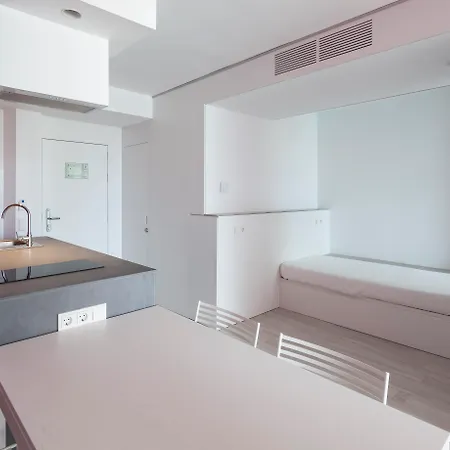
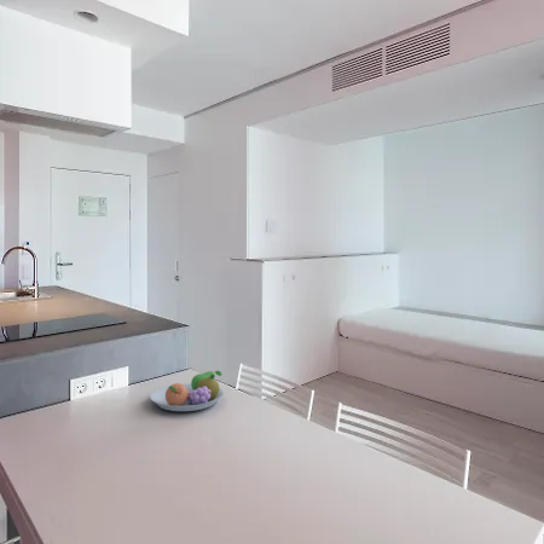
+ fruit bowl (190, 386)
